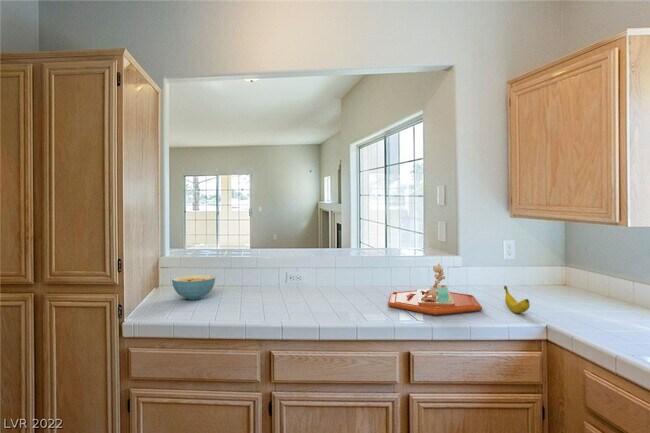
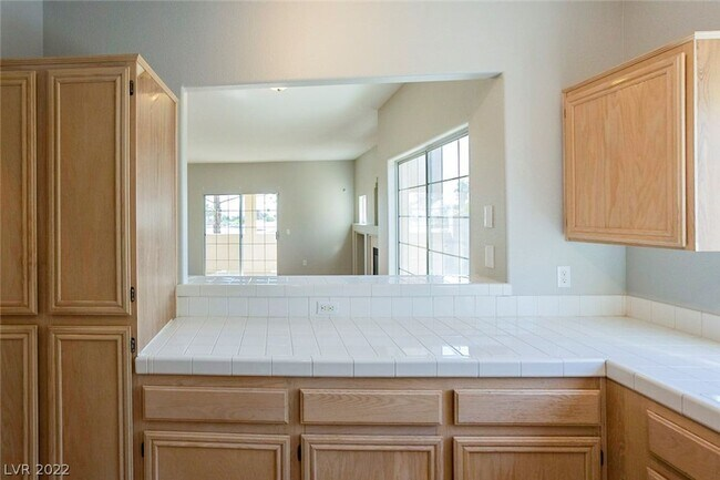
- banana (516, 301)
- food tray (435, 281)
- cereal bowl (194, 288)
